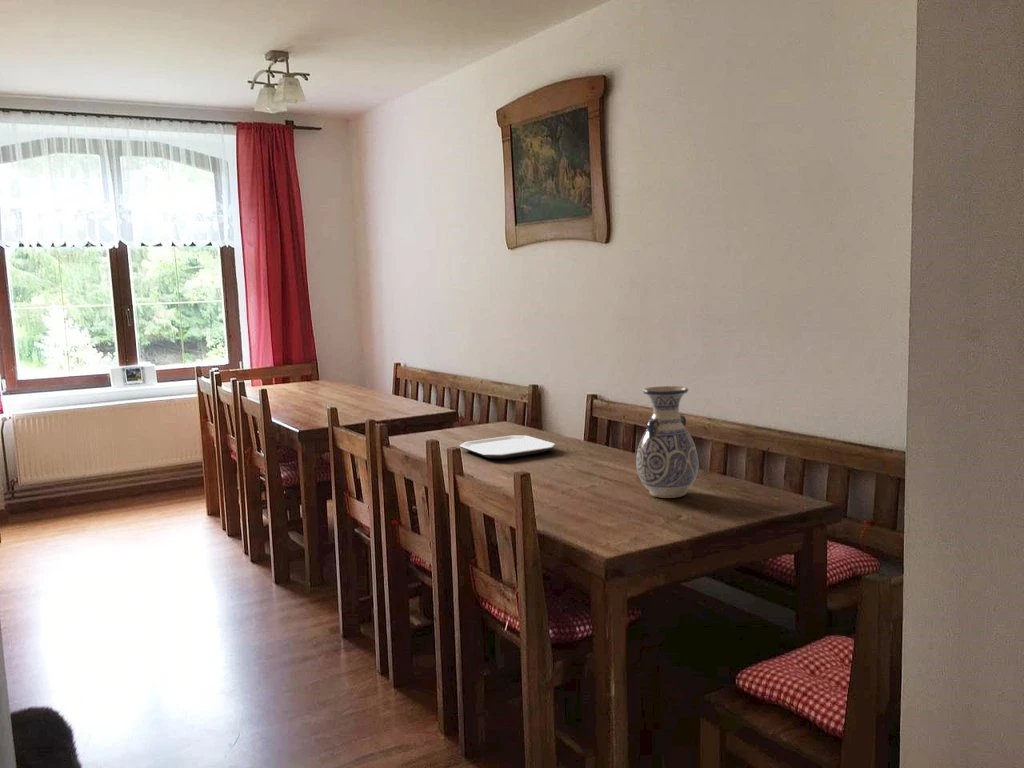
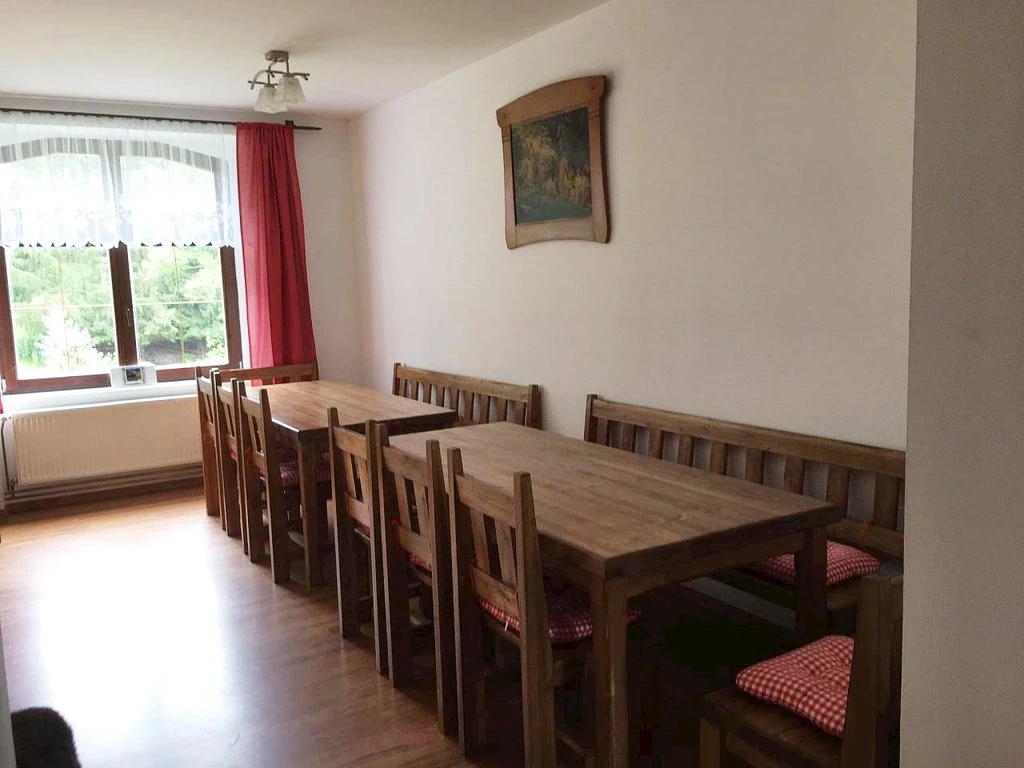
- plate (507, 447)
- vase (666, 441)
